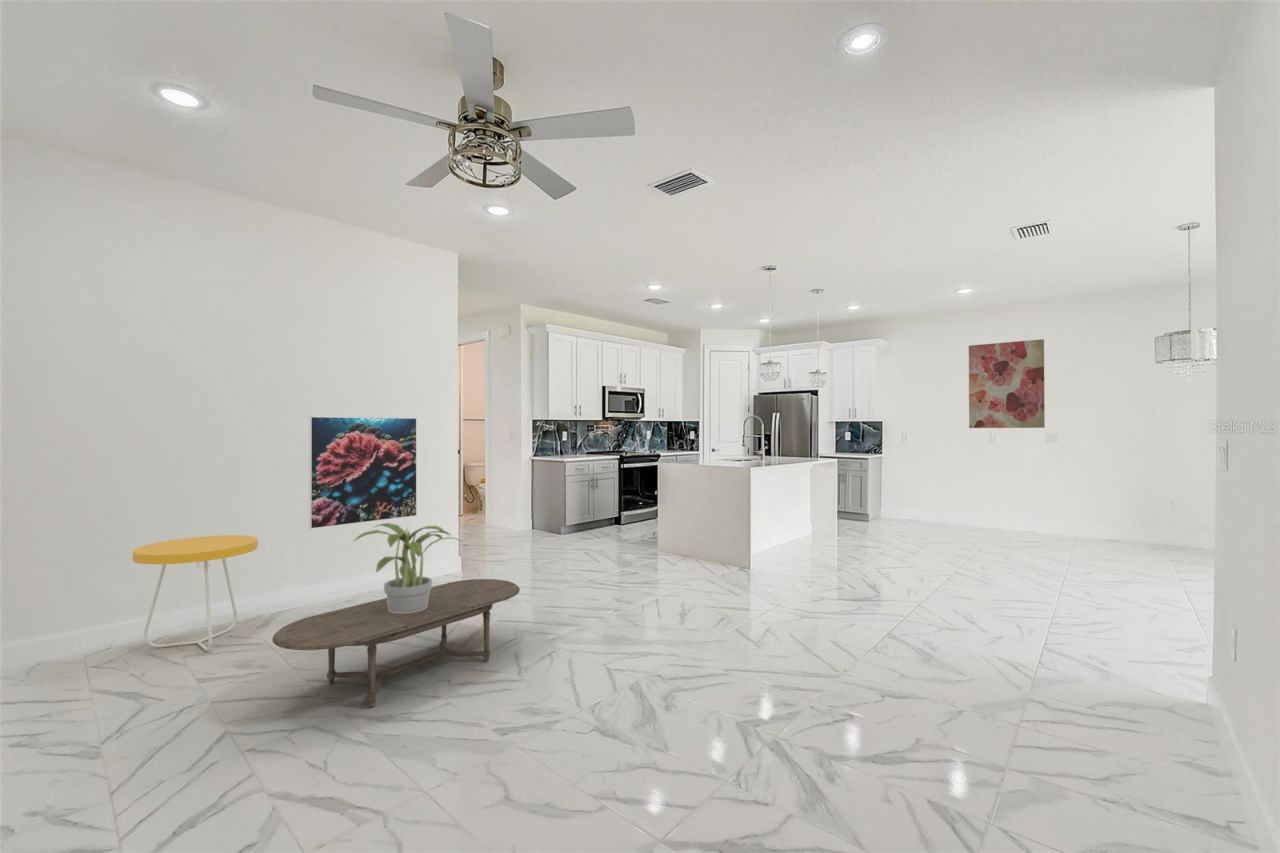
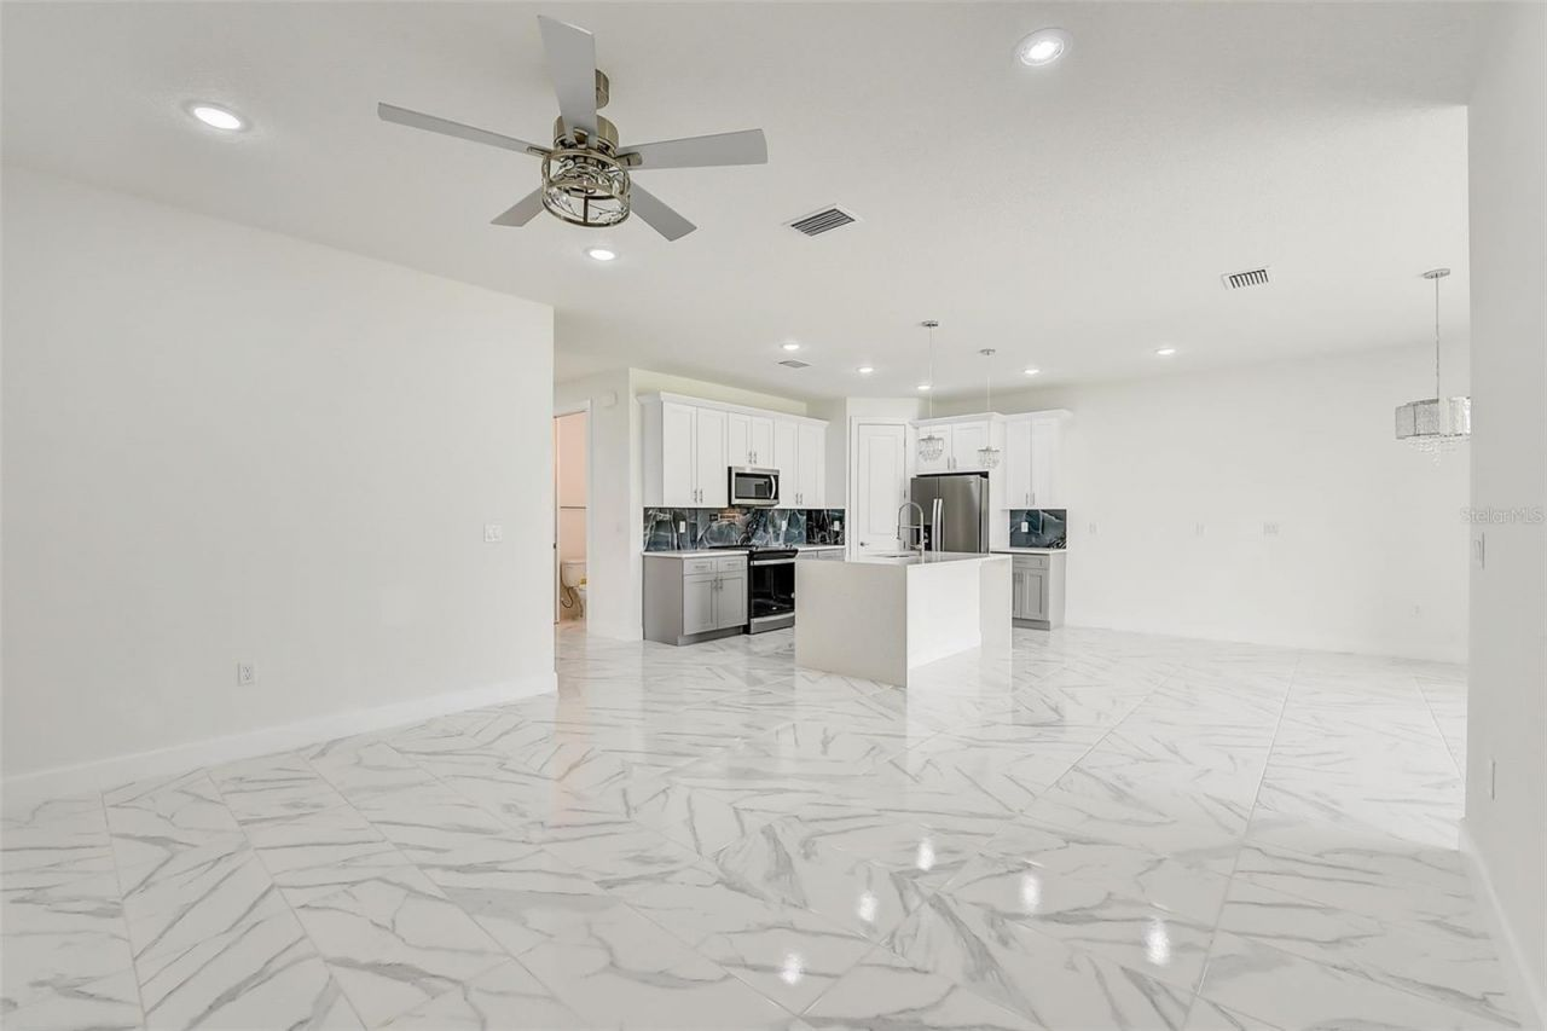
- wall art (1005, 385)
- coffee table (410, 635)
- potted plant (409, 566)
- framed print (366, 469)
- side table (206, 593)
